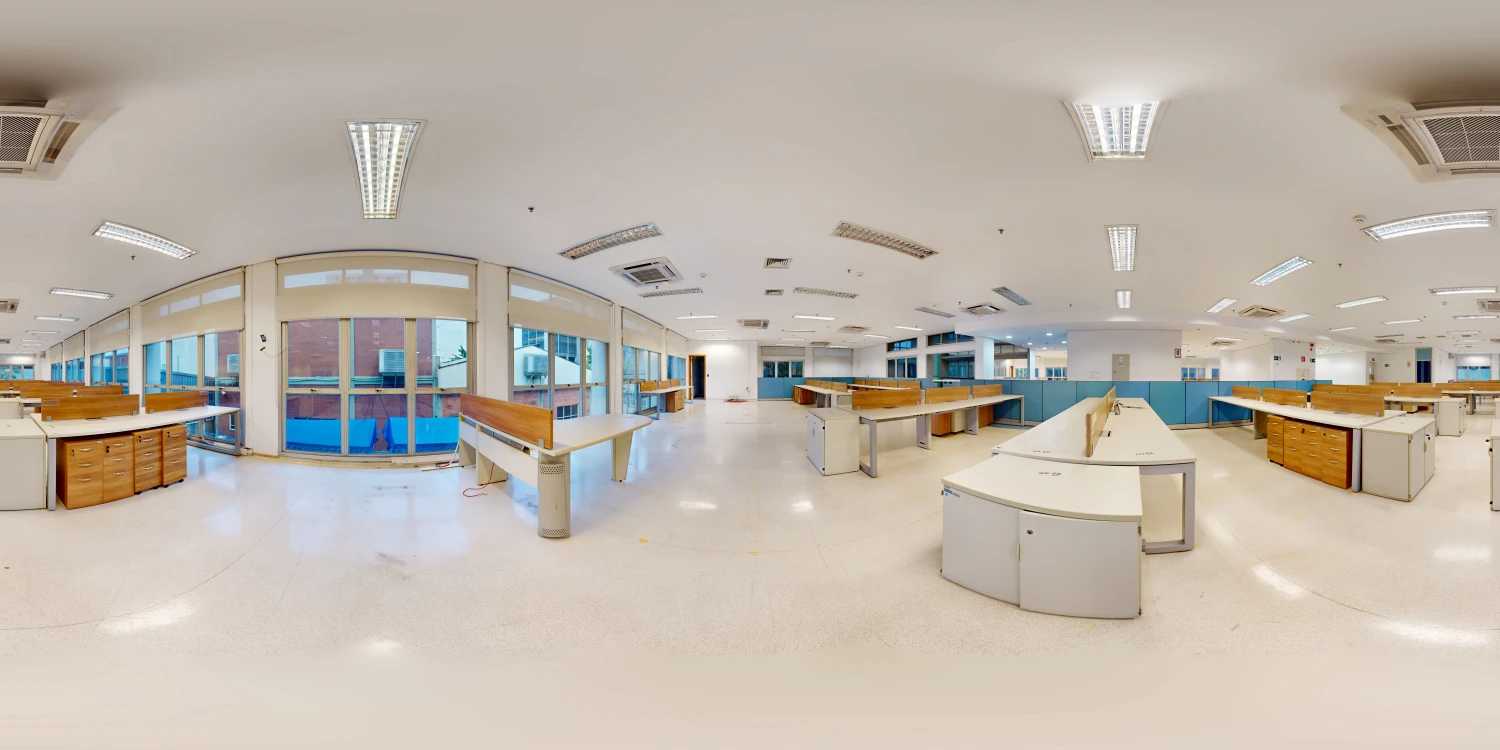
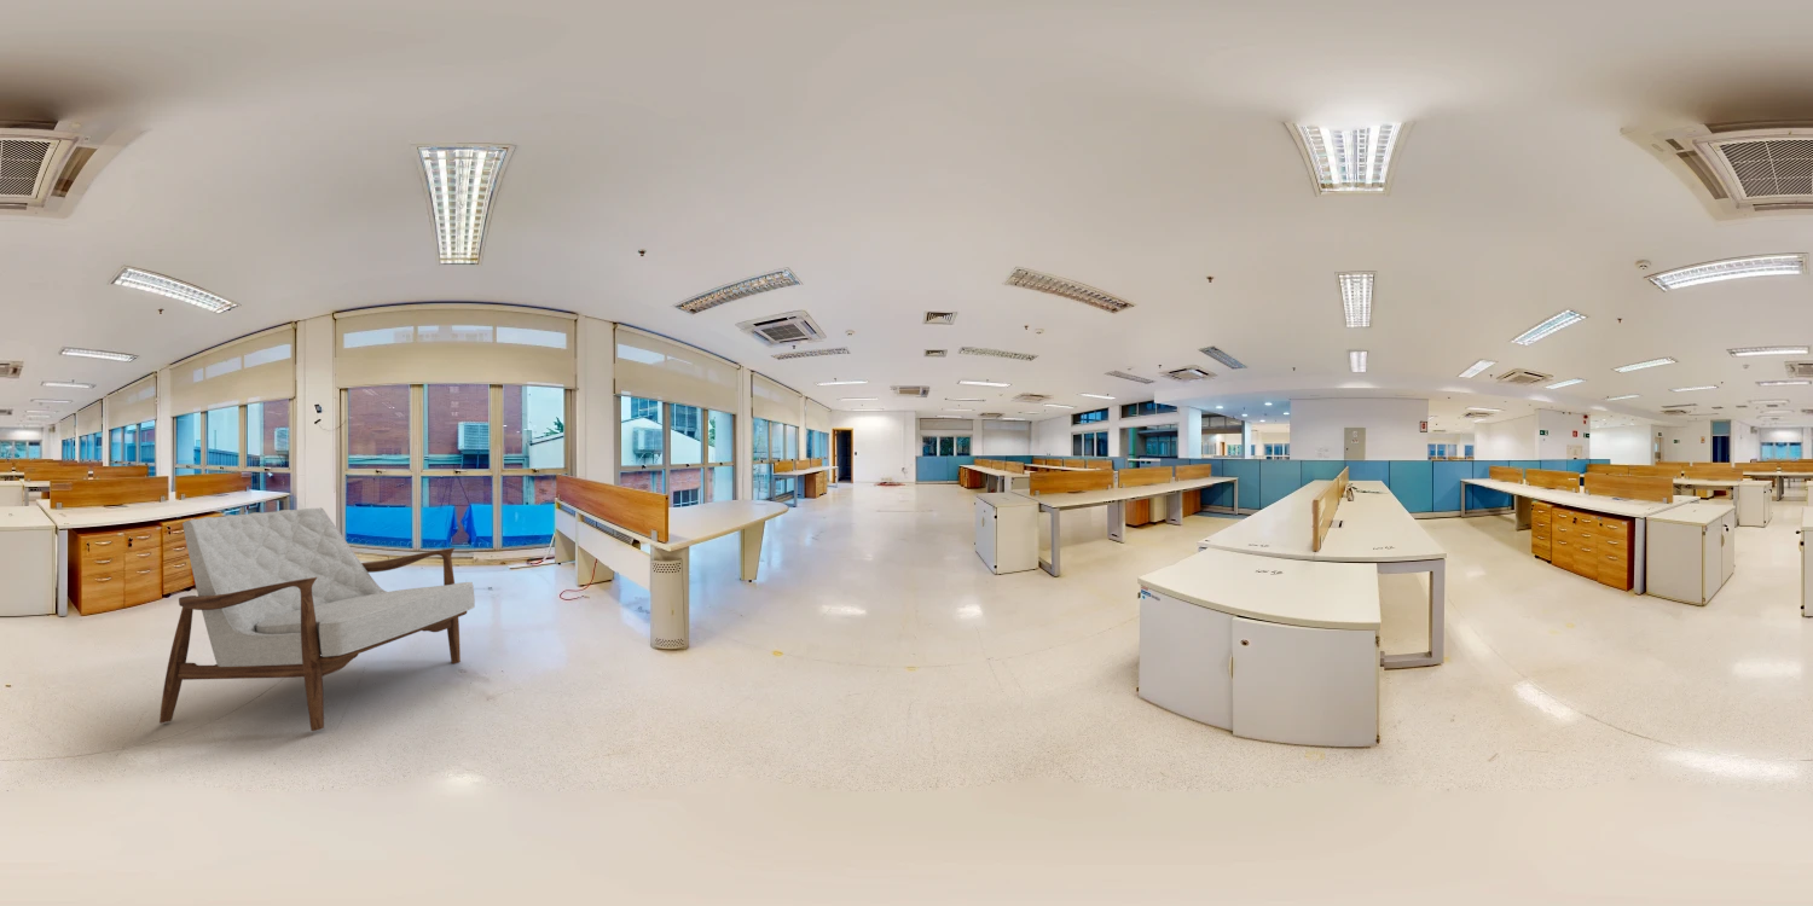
+ armchair (328, 602)
